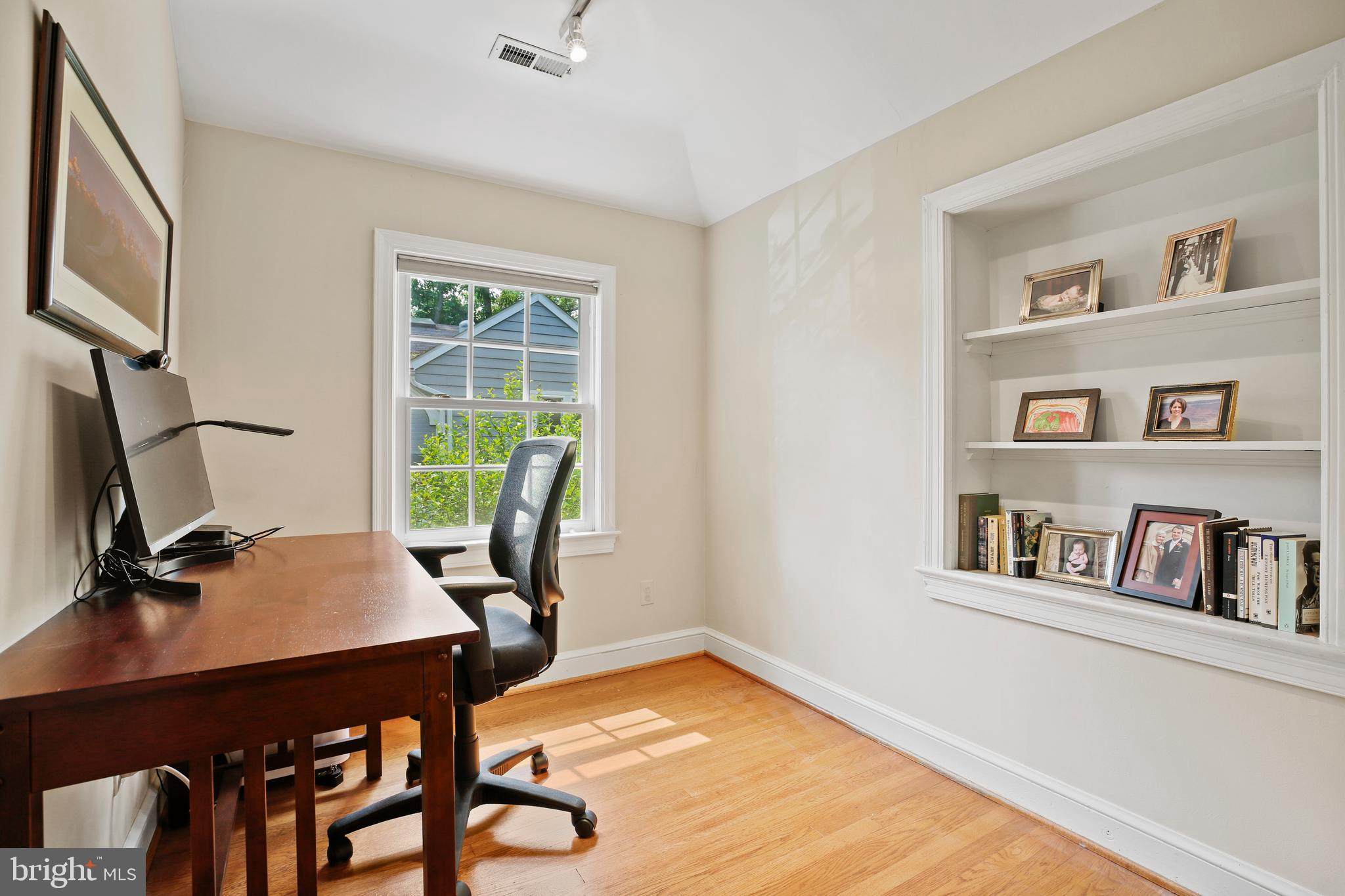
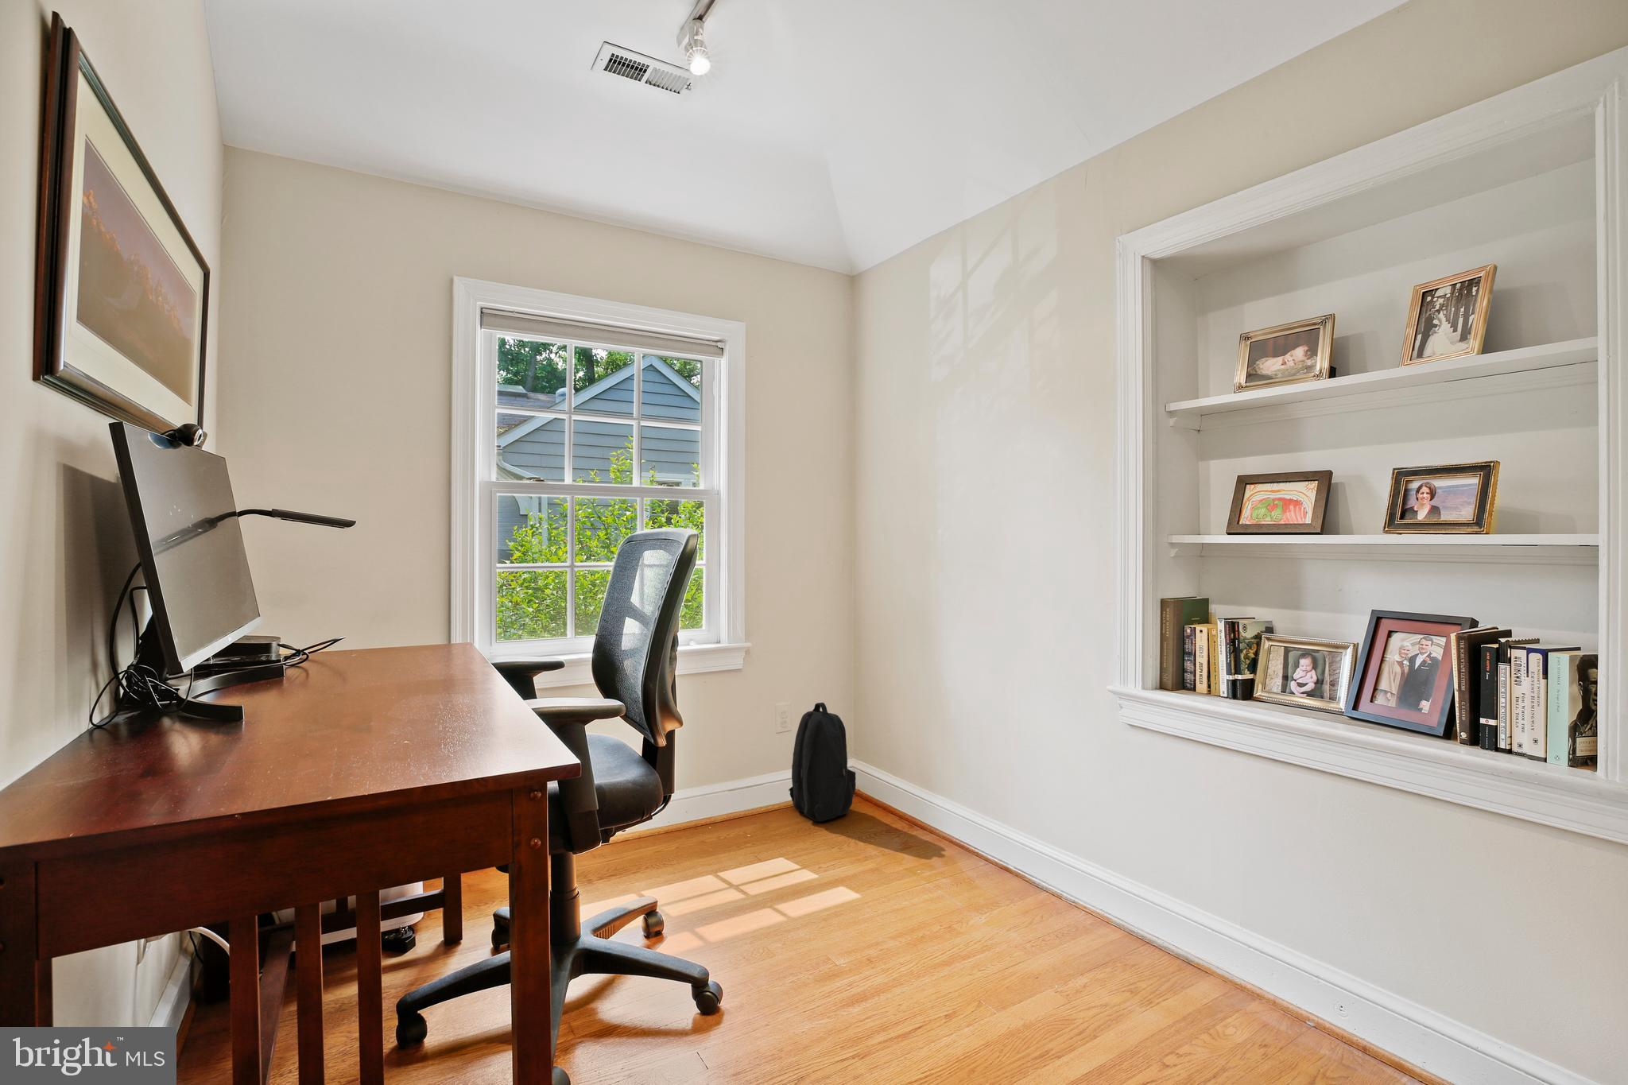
+ backpack (821, 757)
